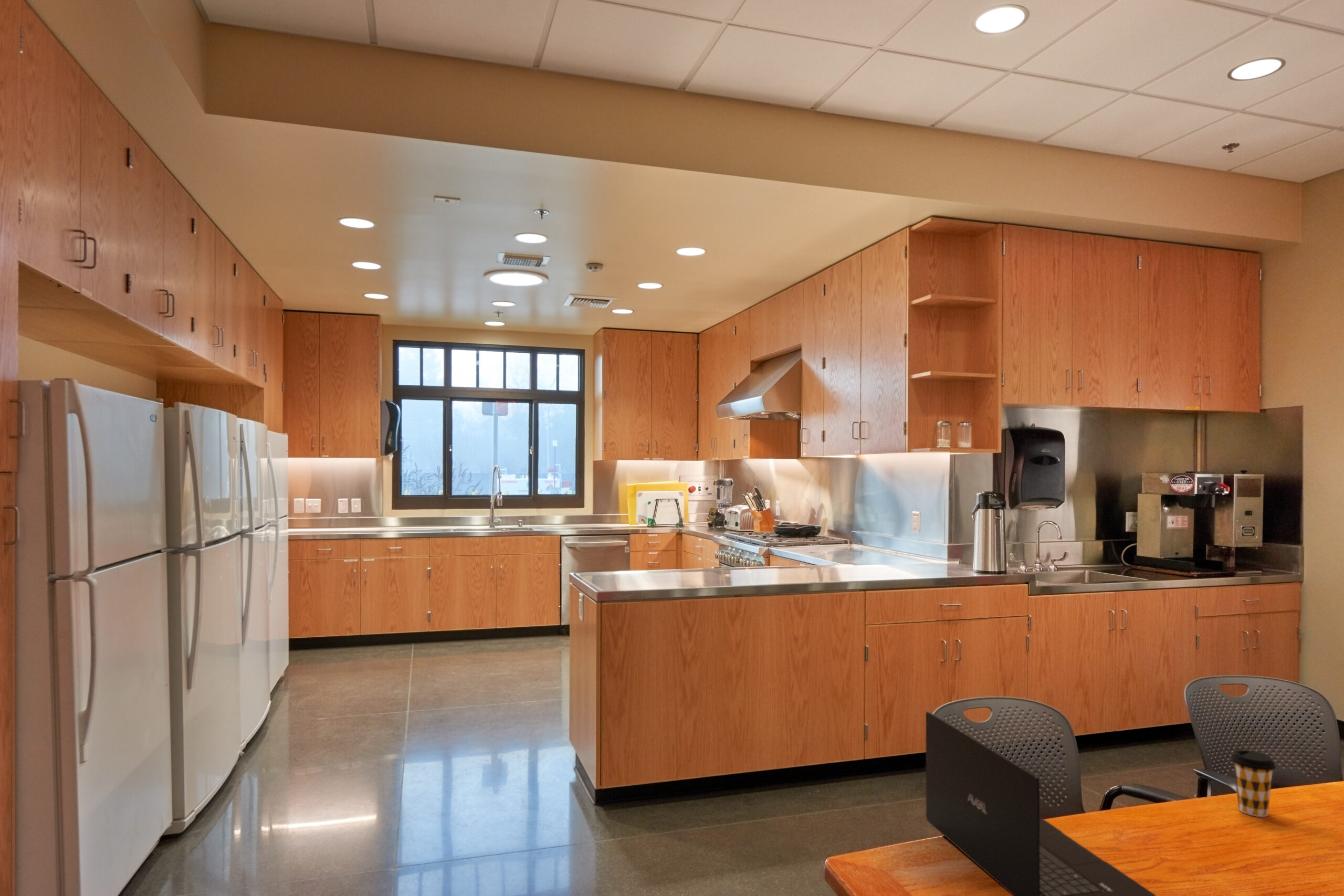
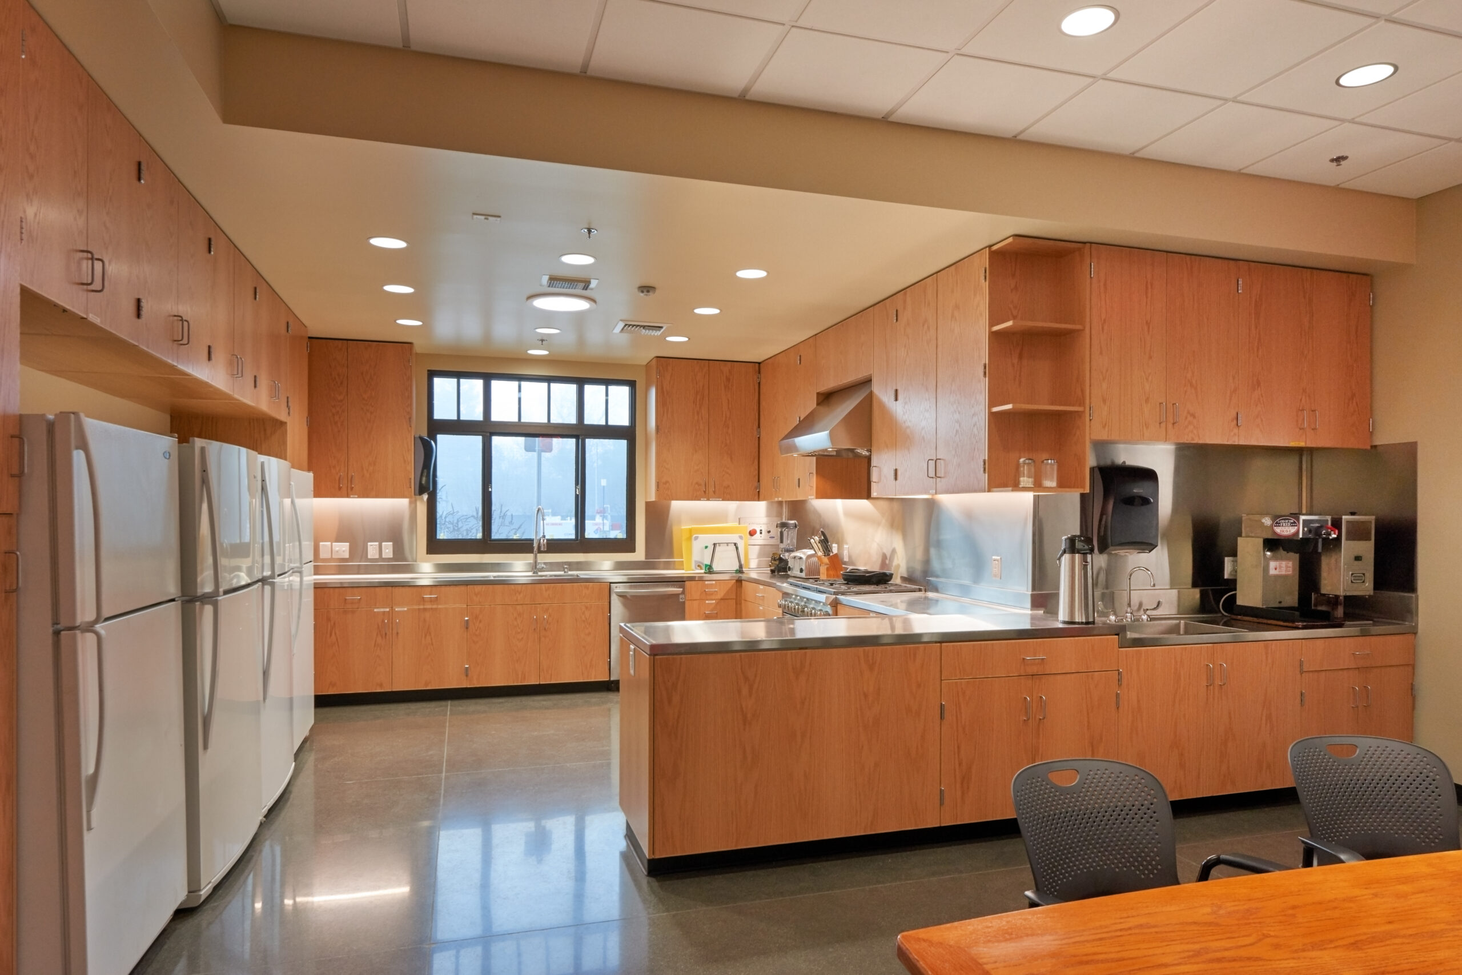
- coffee cup (1253, 783)
- laptop (1030, 797)
